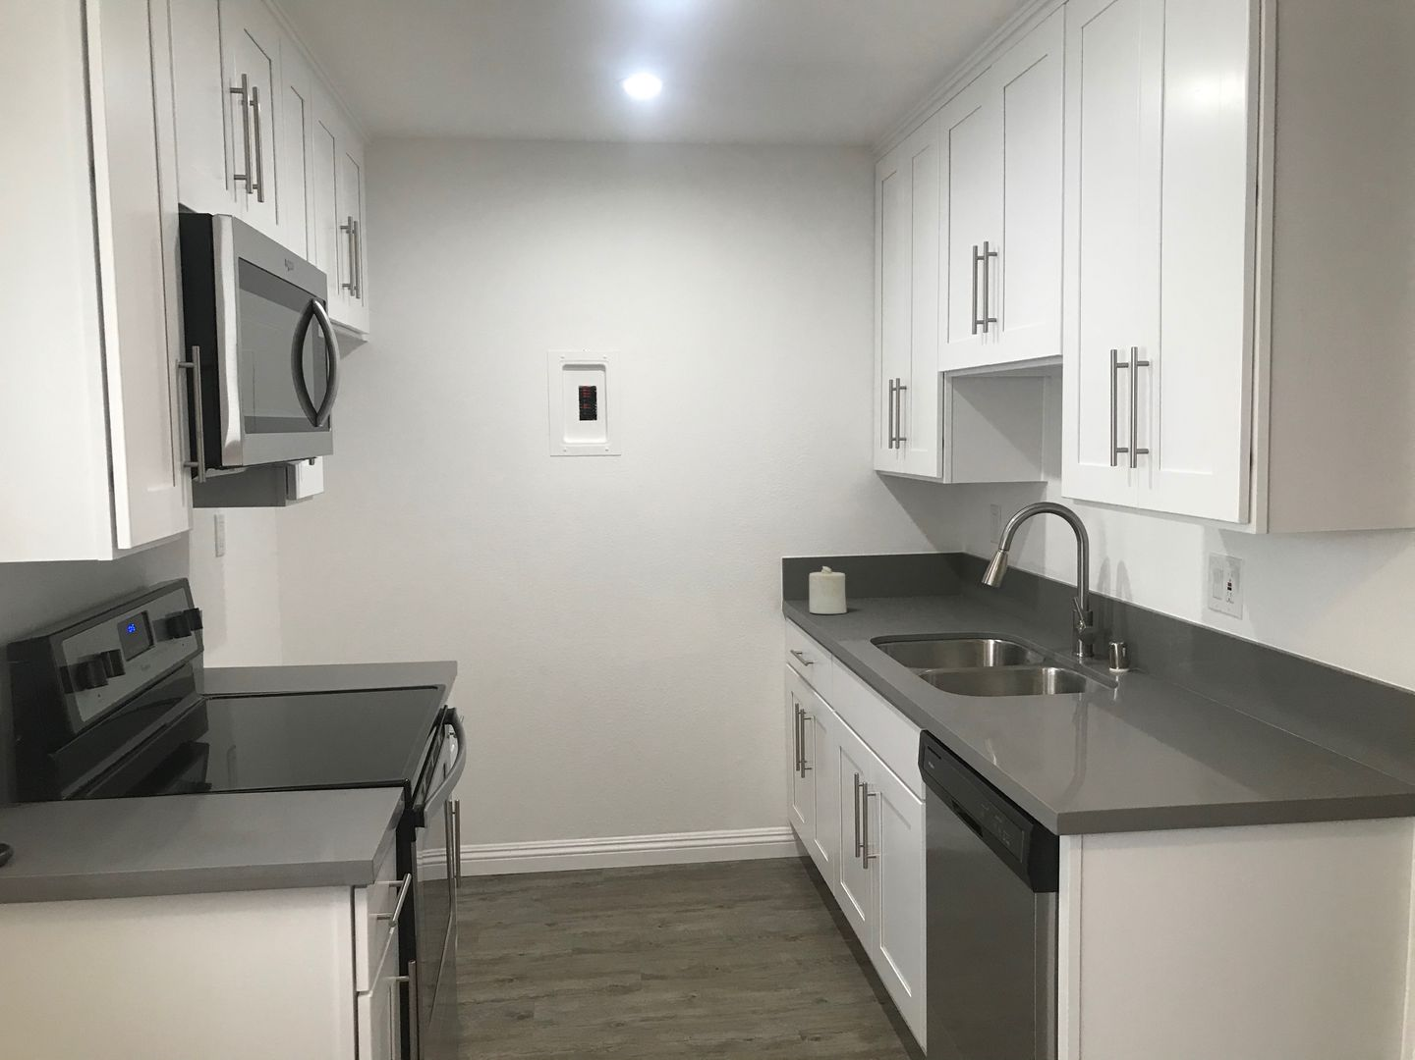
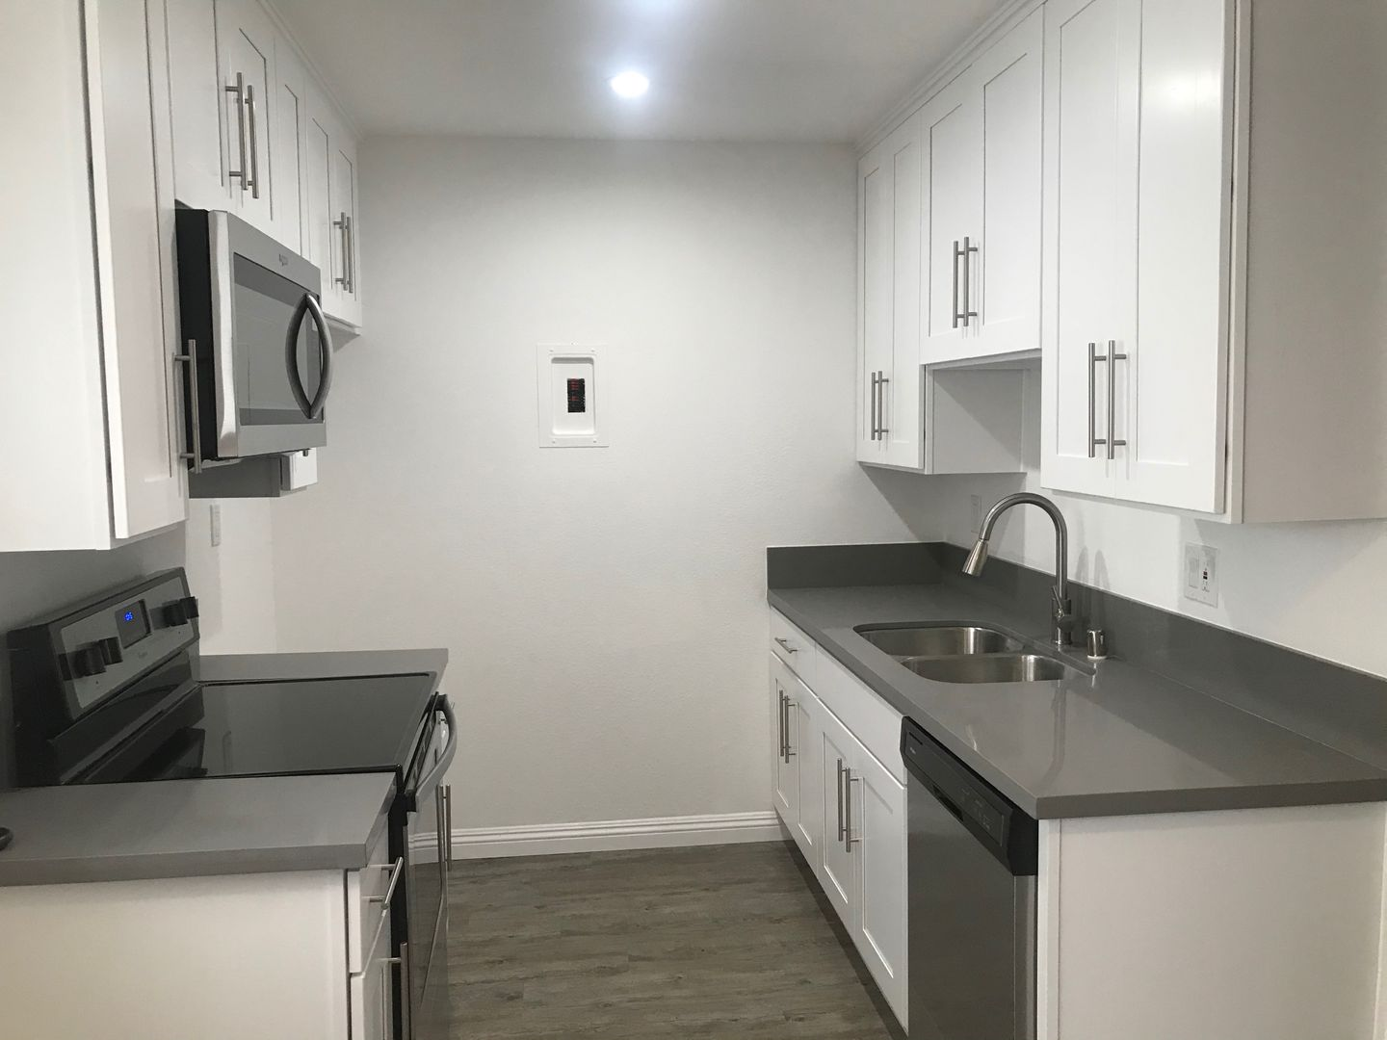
- candle (828, 589)
